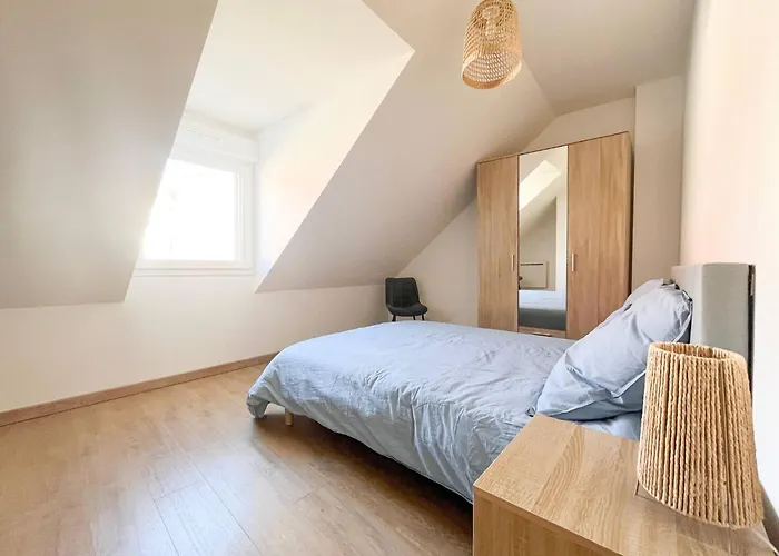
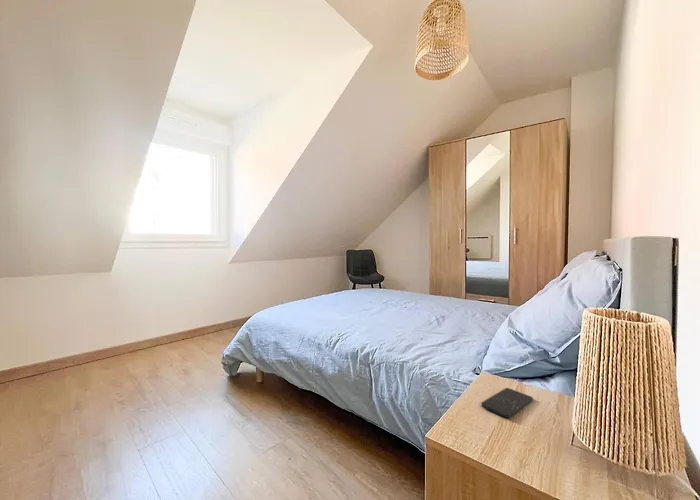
+ smartphone (507, 401)
